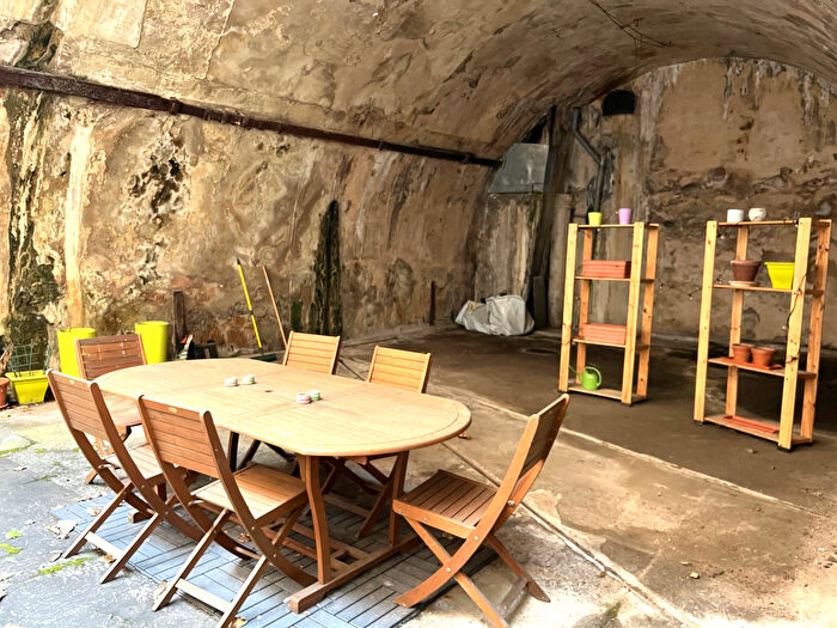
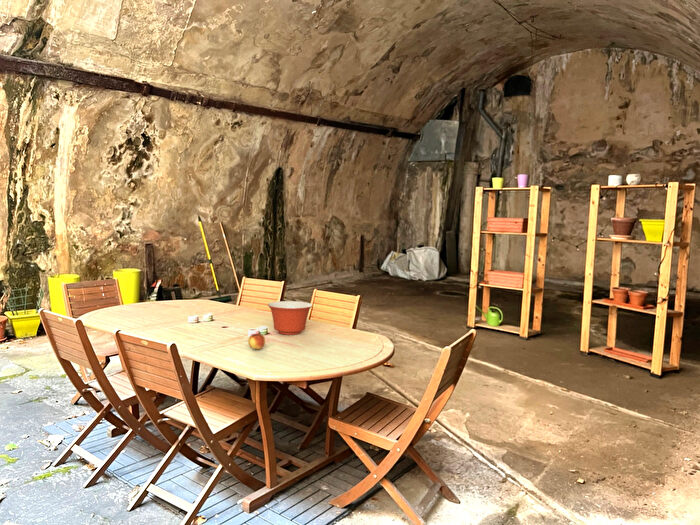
+ fruit (256, 341)
+ mixing bowl (289, 318)
